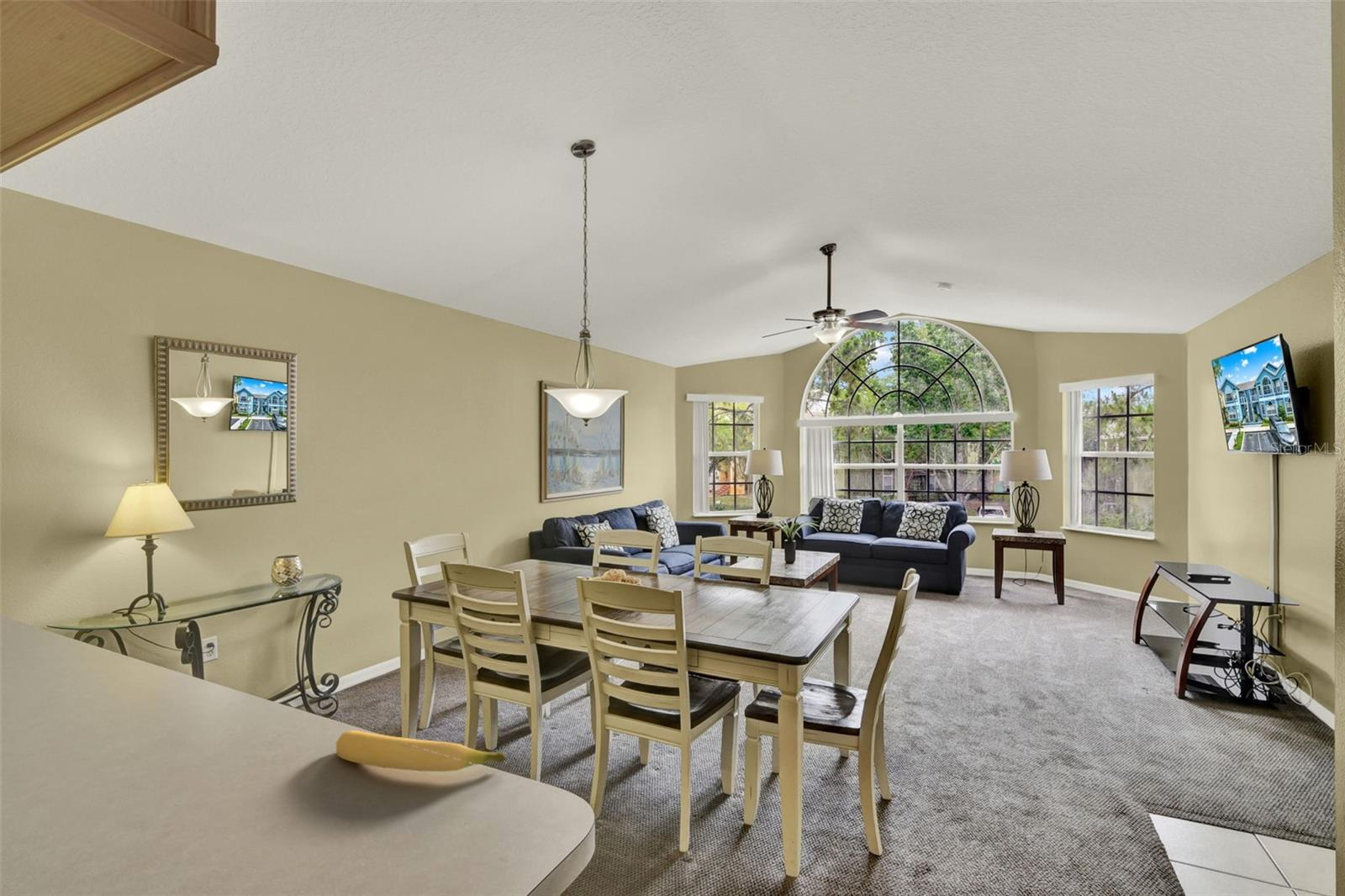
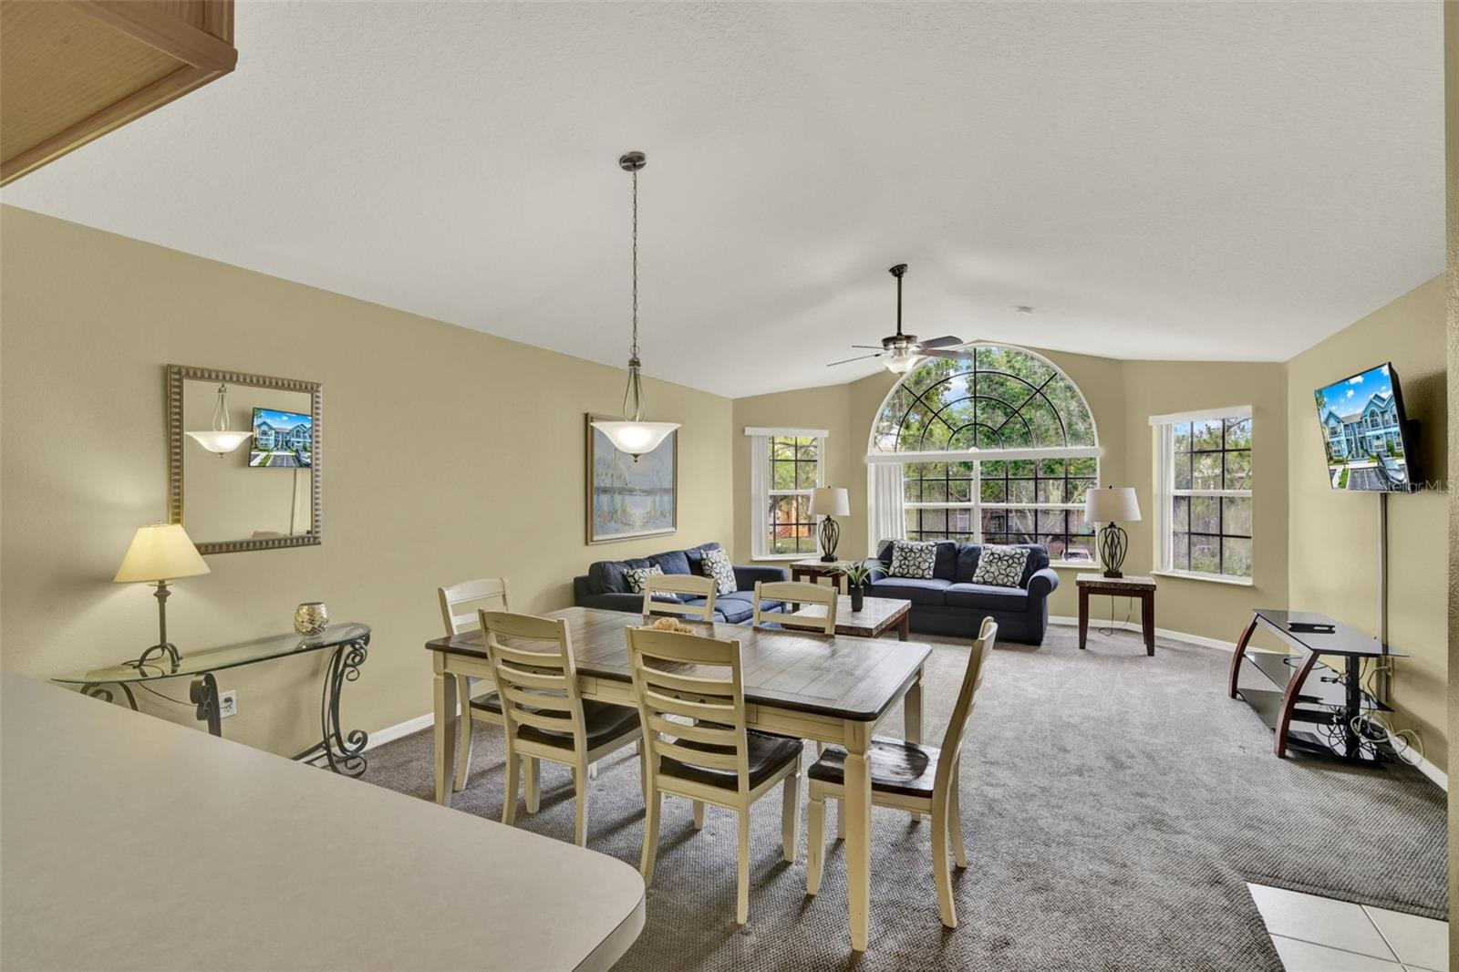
- banana (409, 746)
